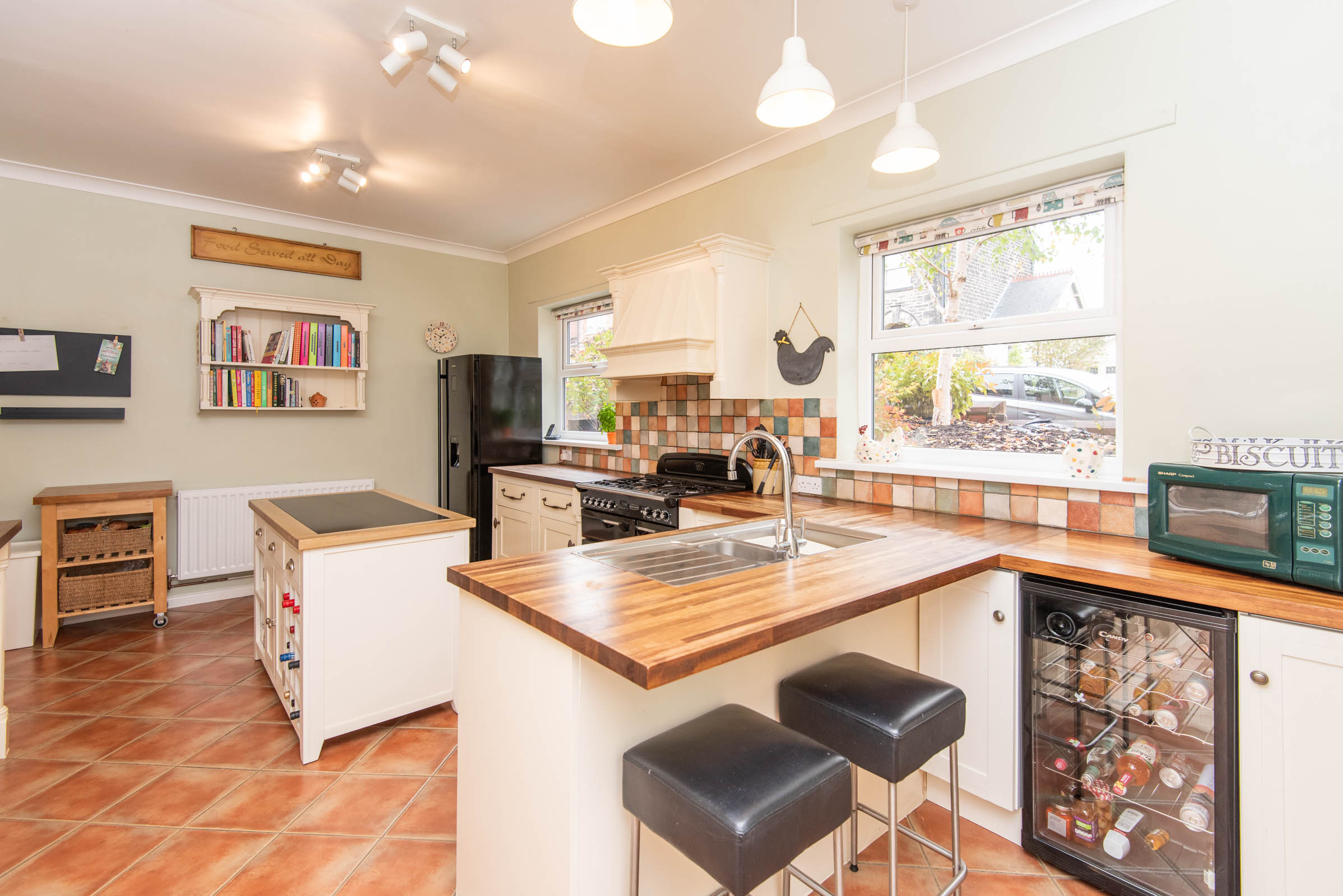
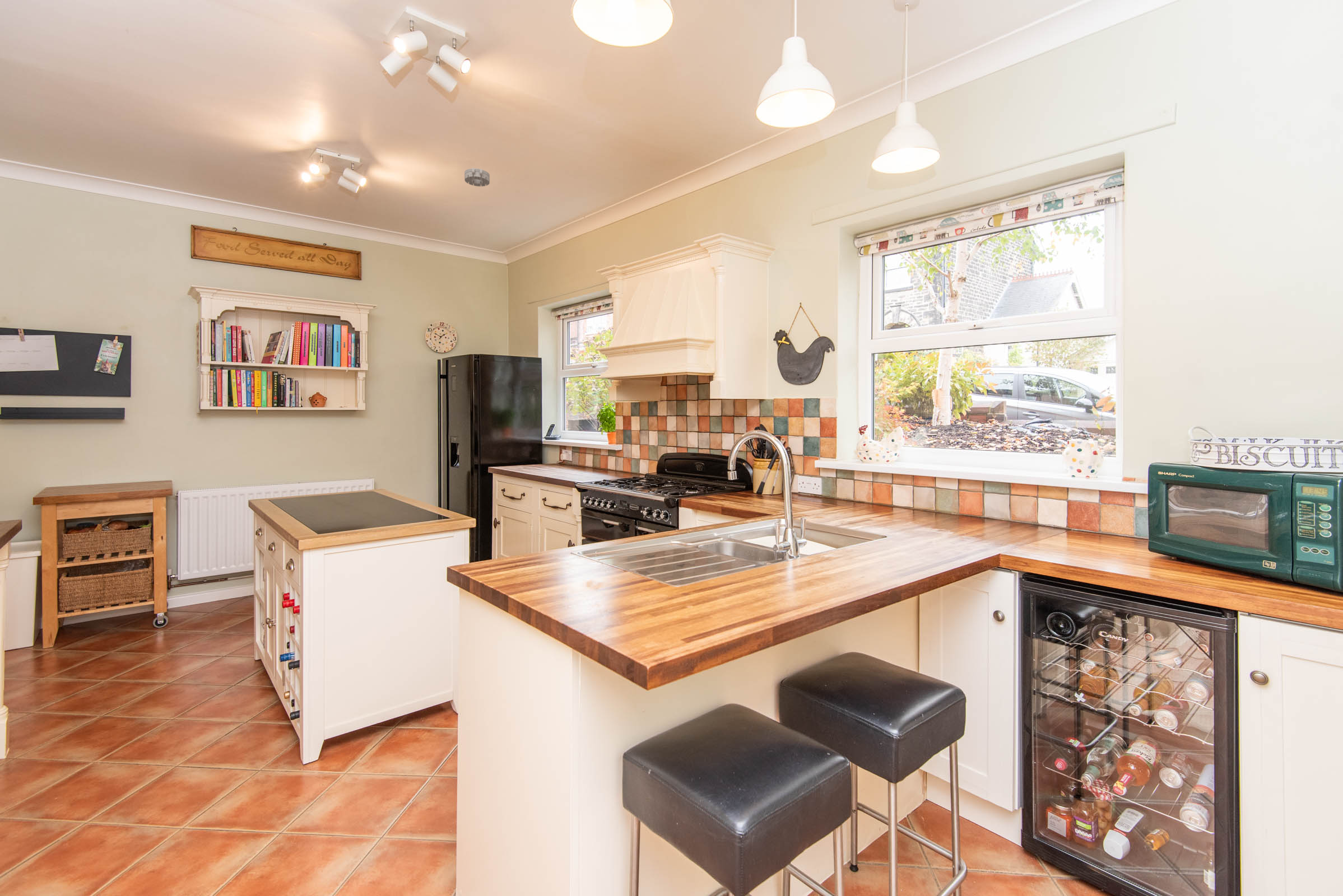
+ smoke detector (477, 176)
